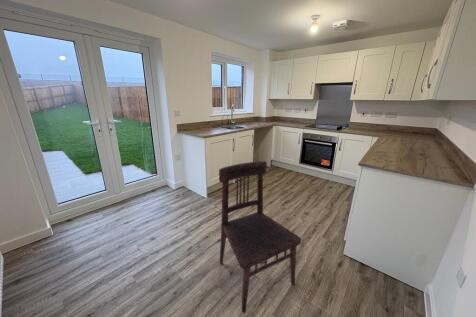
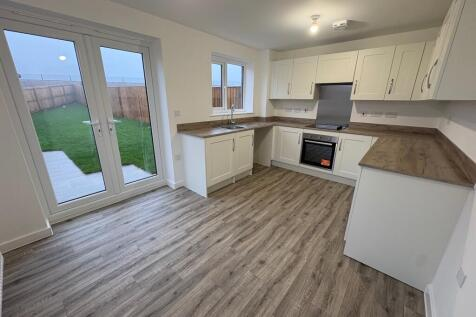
- dining chair (255, 227)
